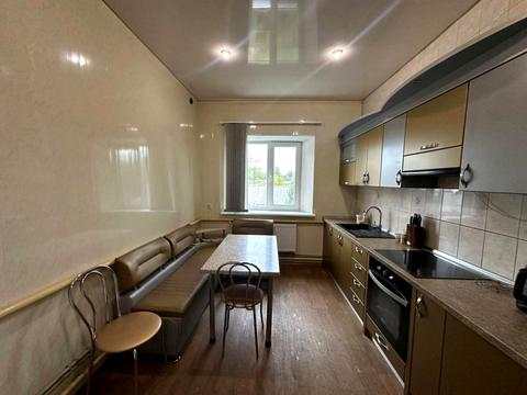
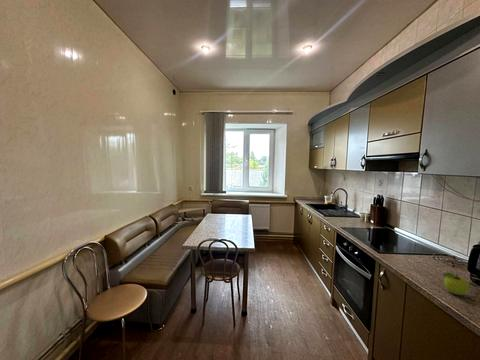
+ fruit (454, 283)
